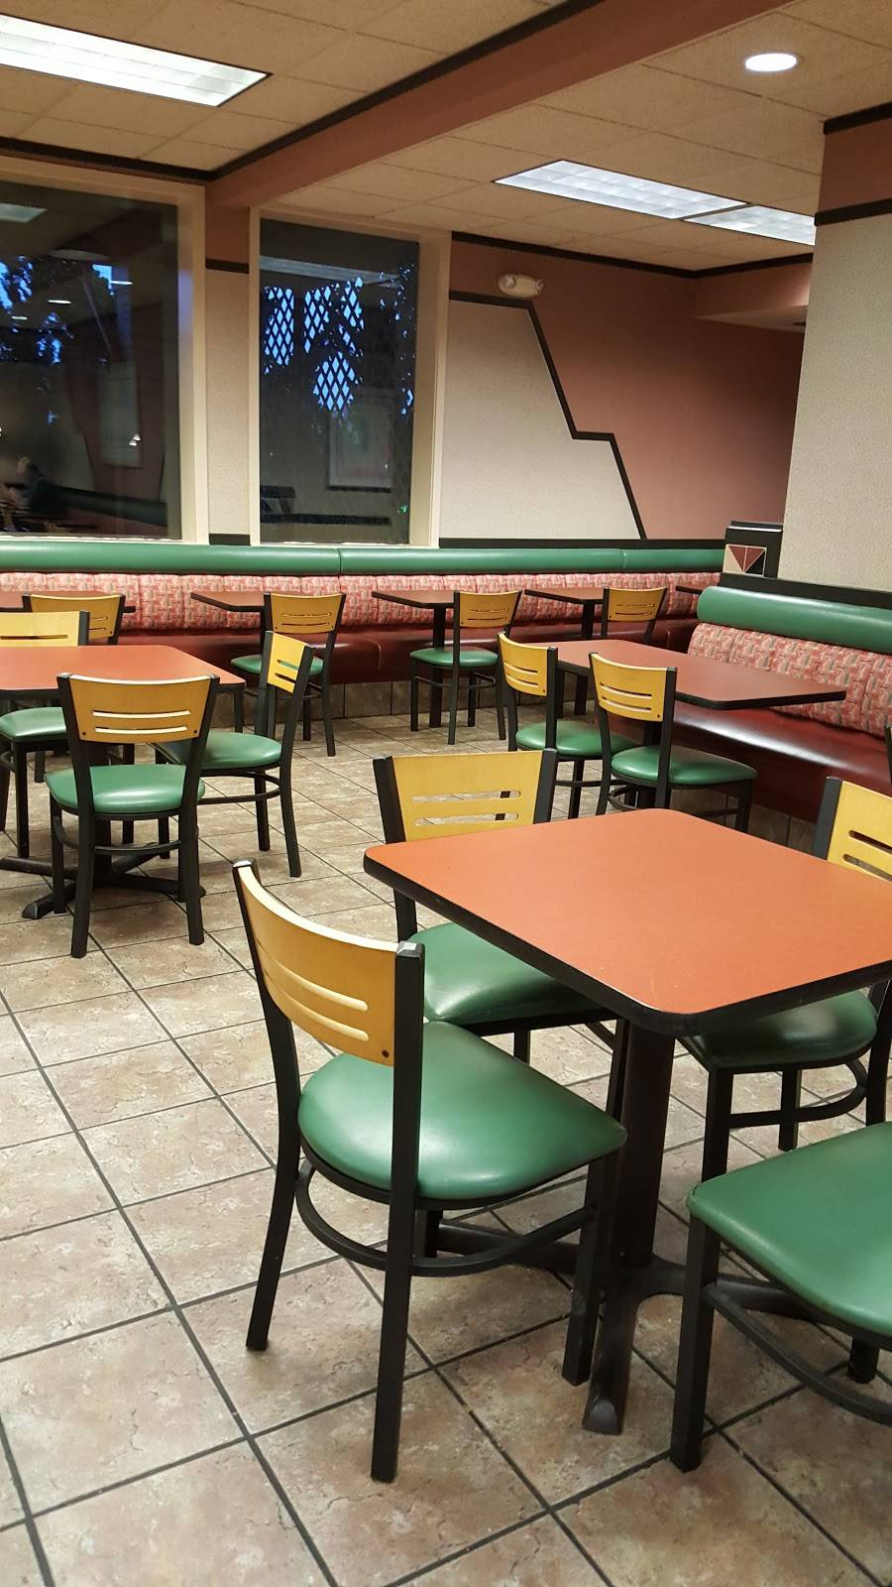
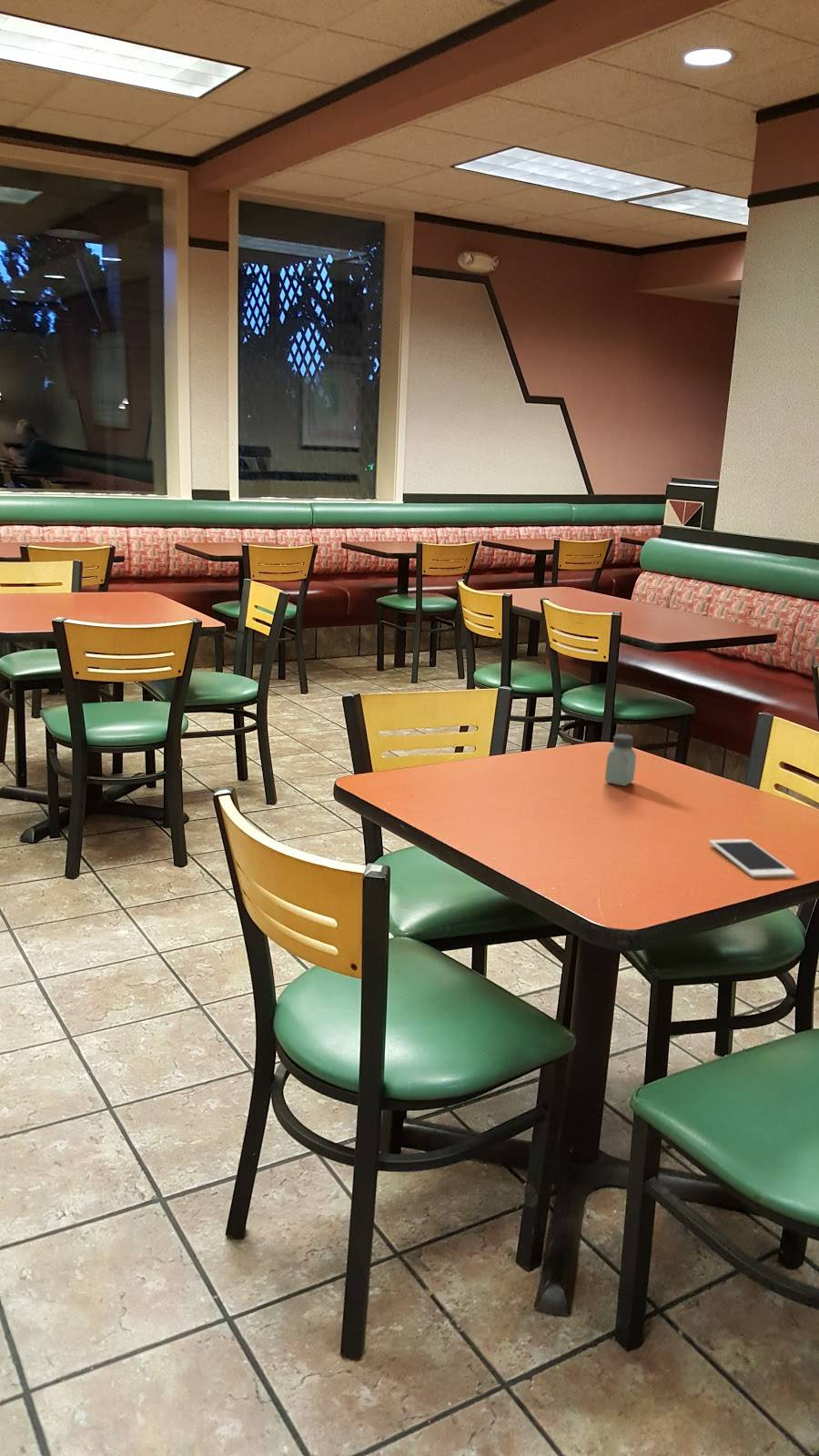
+ cell phone (751, 857)
+ saltshaker (622, 759)
